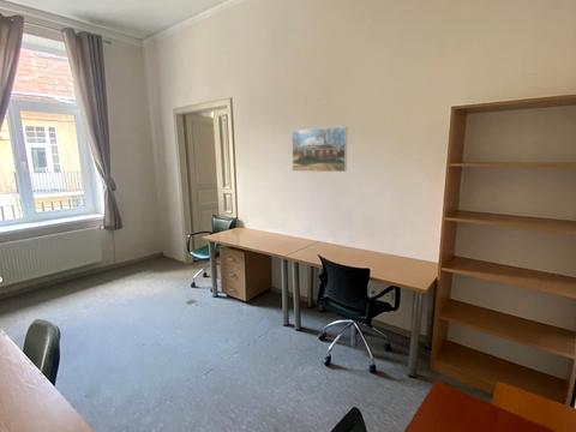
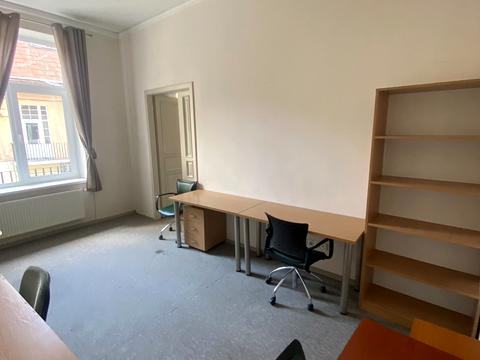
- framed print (318, 150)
